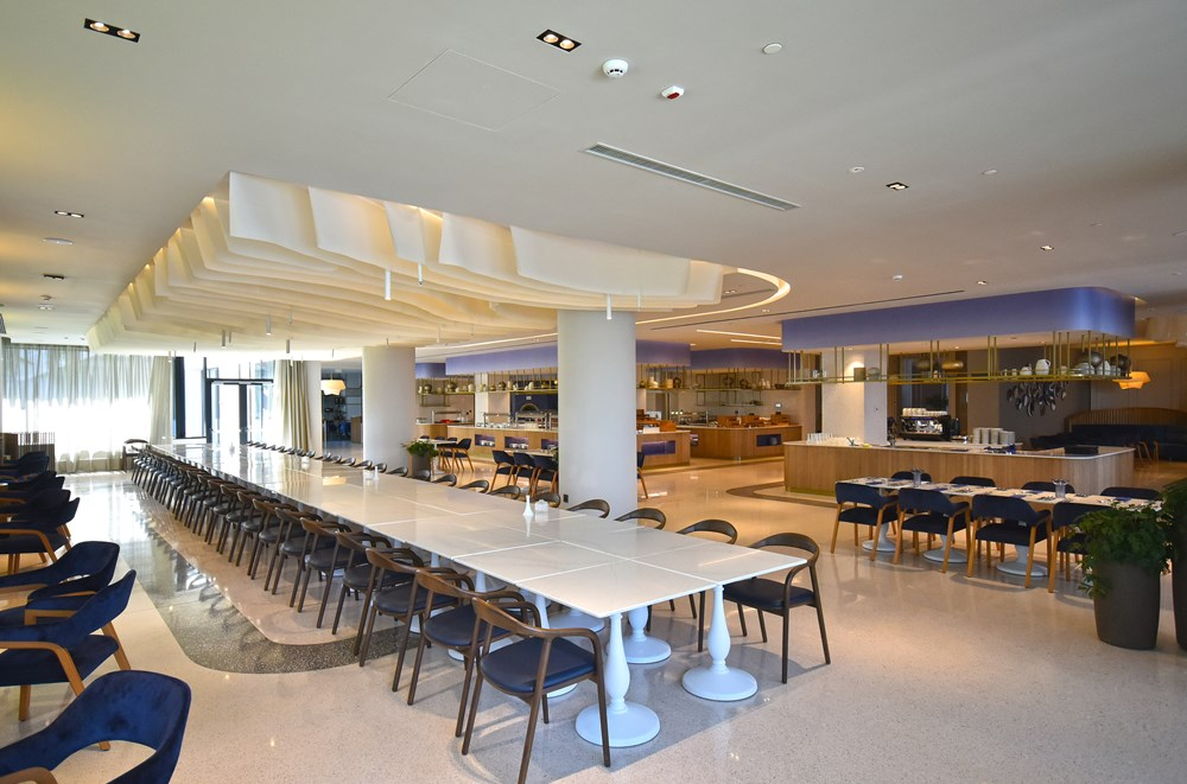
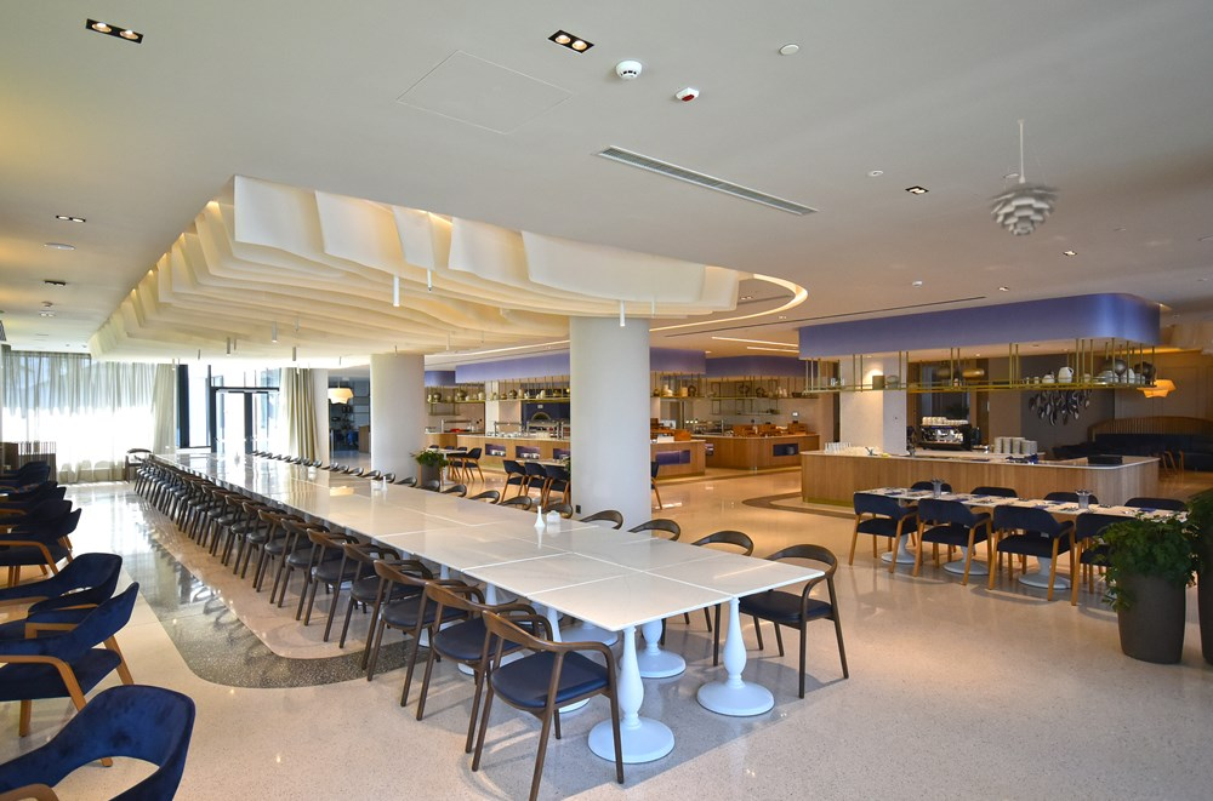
+ pendant light (1023, 177)
